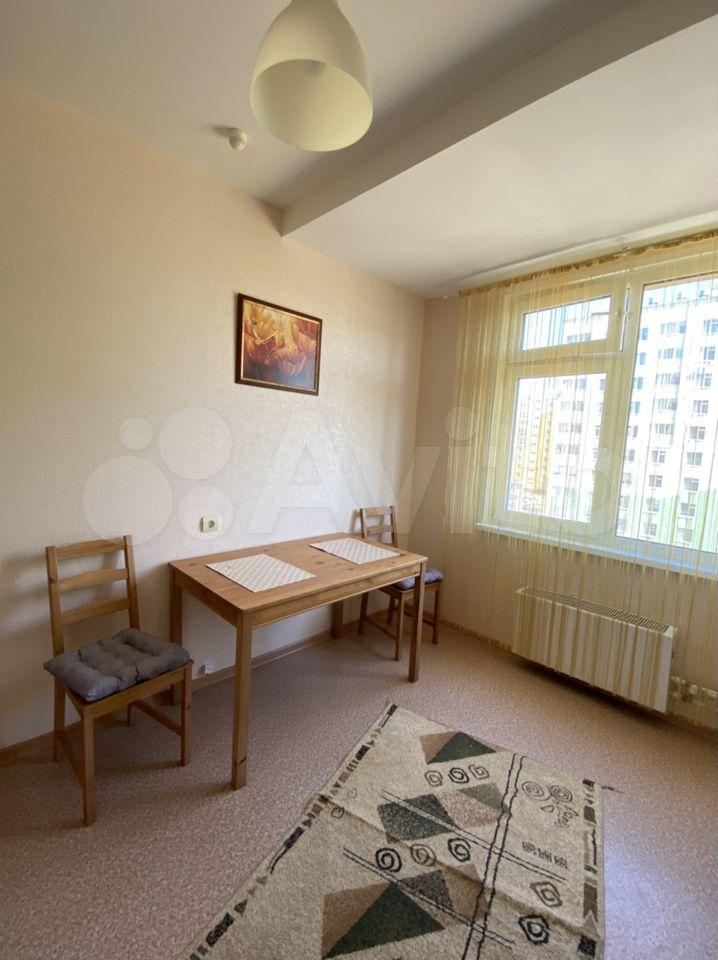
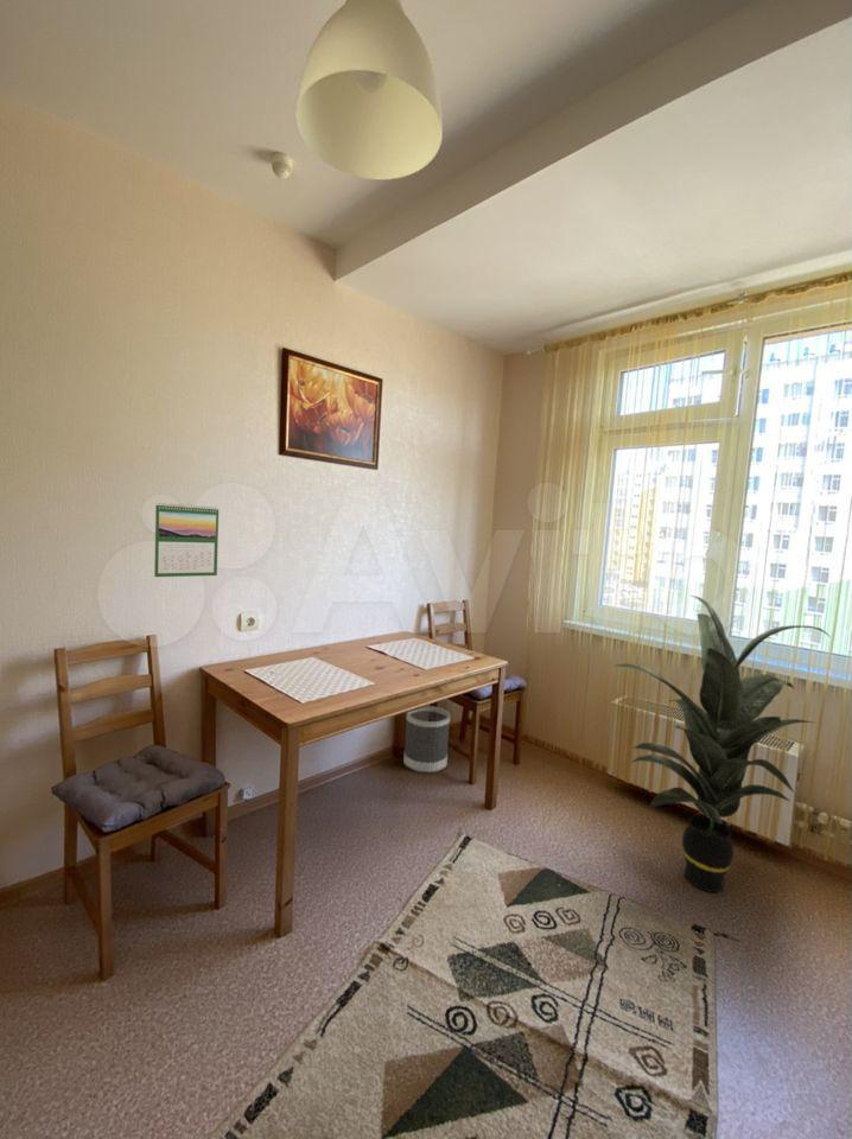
+ calendar (187, 540)
+ wastebasket (426, 738)
+ indoor plant (710, 738)
